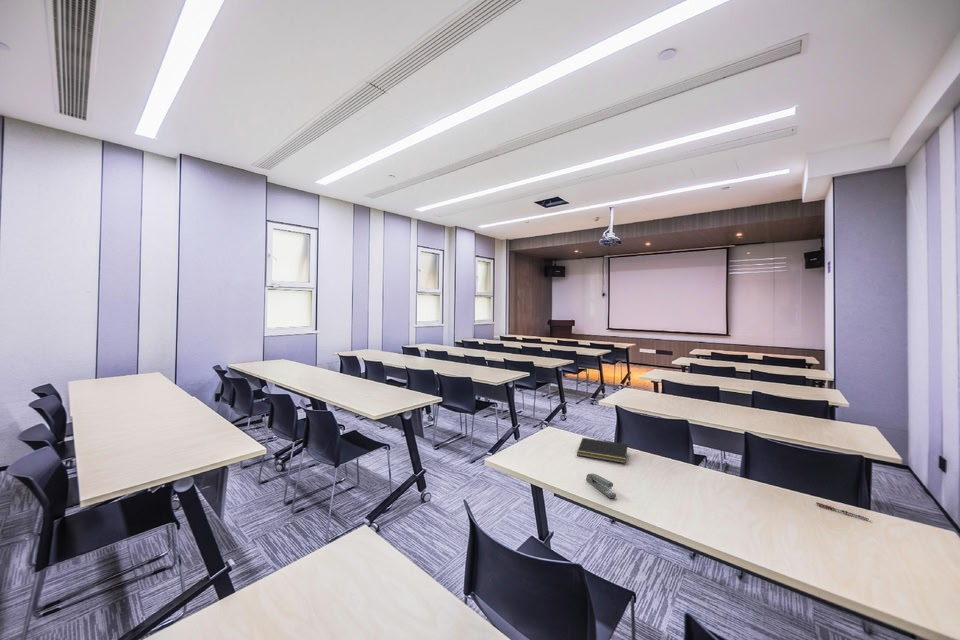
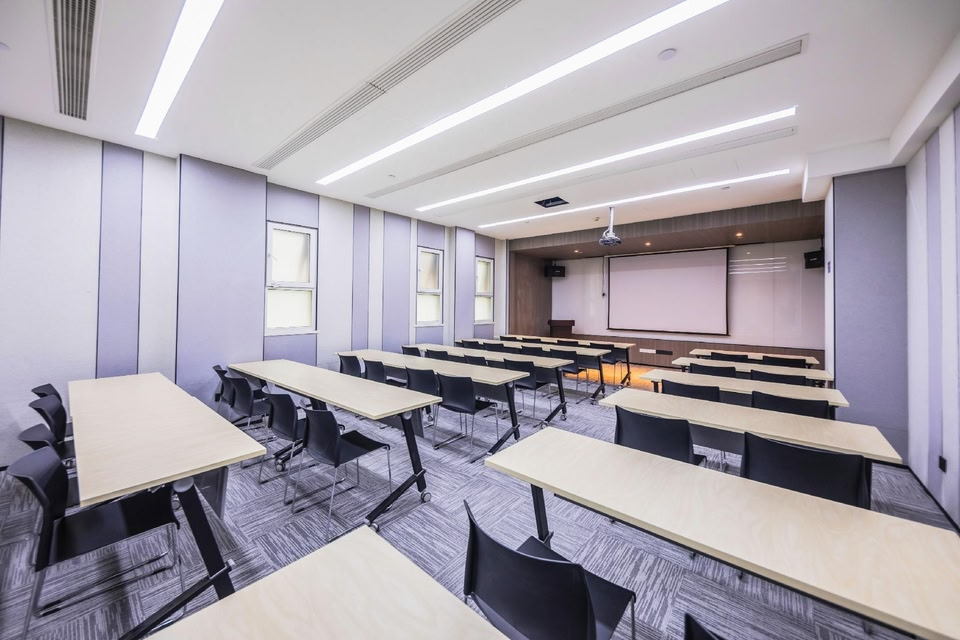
- pen (841, 510)
- notepad (602, 449)
- stapler (600, 482)
